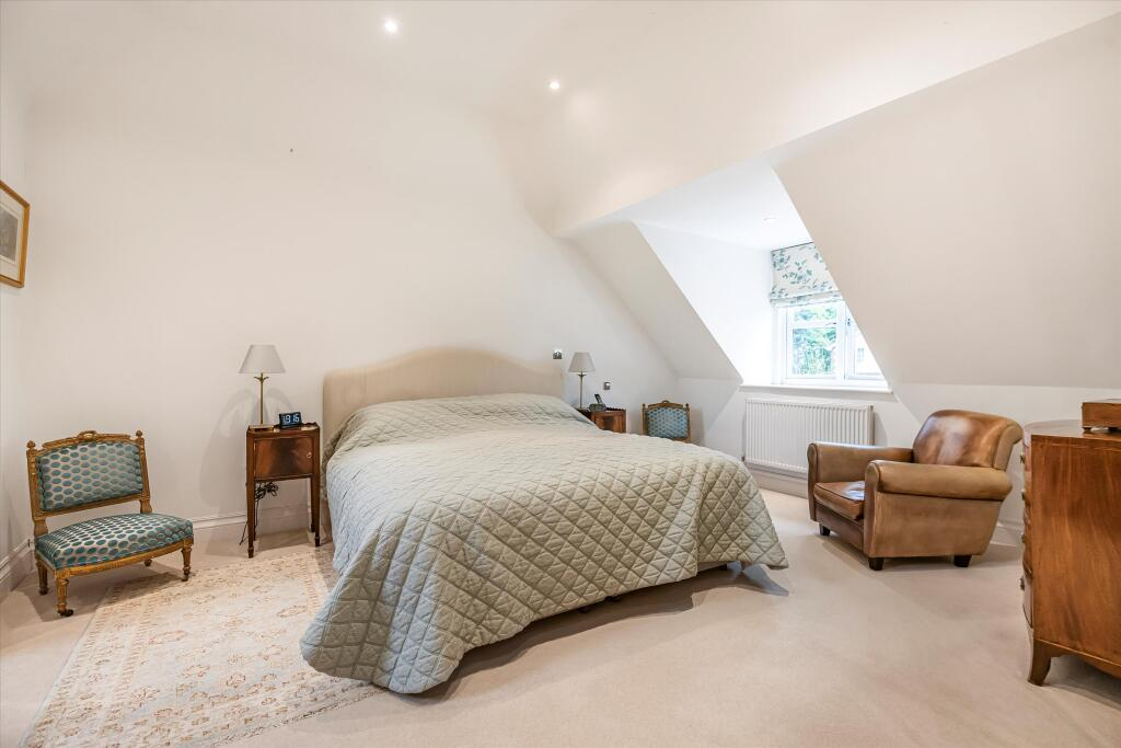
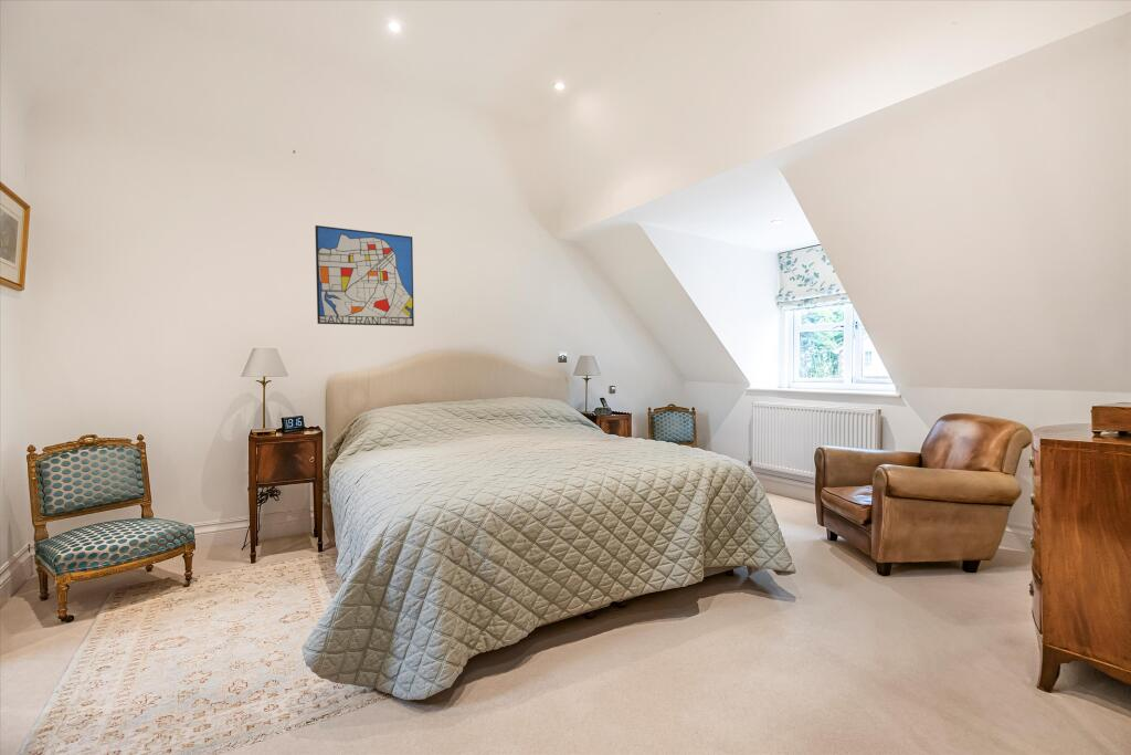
+ wall art (367, 277)
